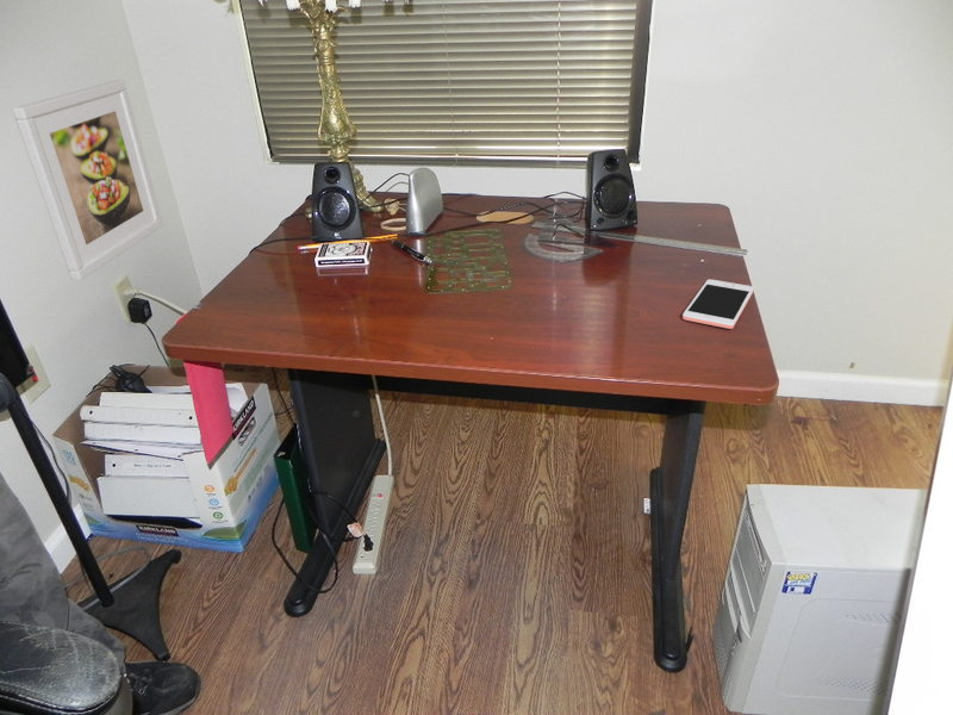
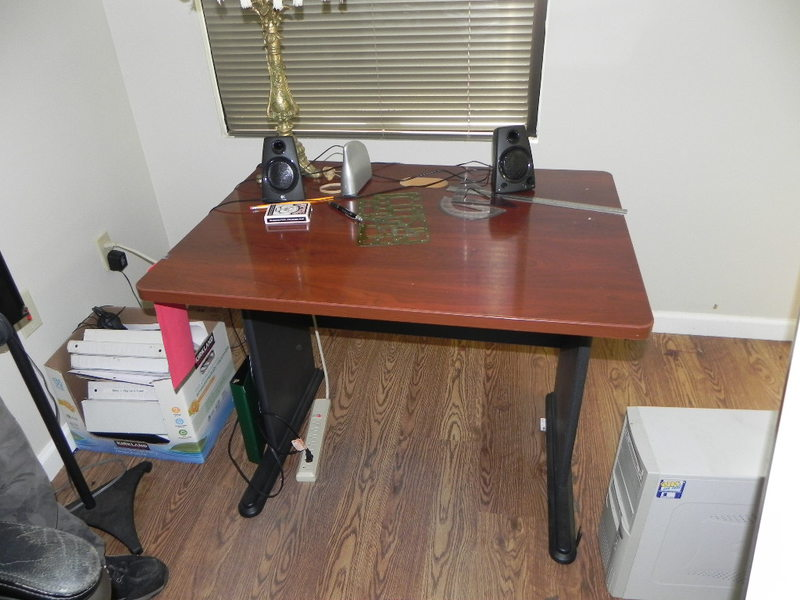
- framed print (99, 175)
- cell phone (720, 301)
